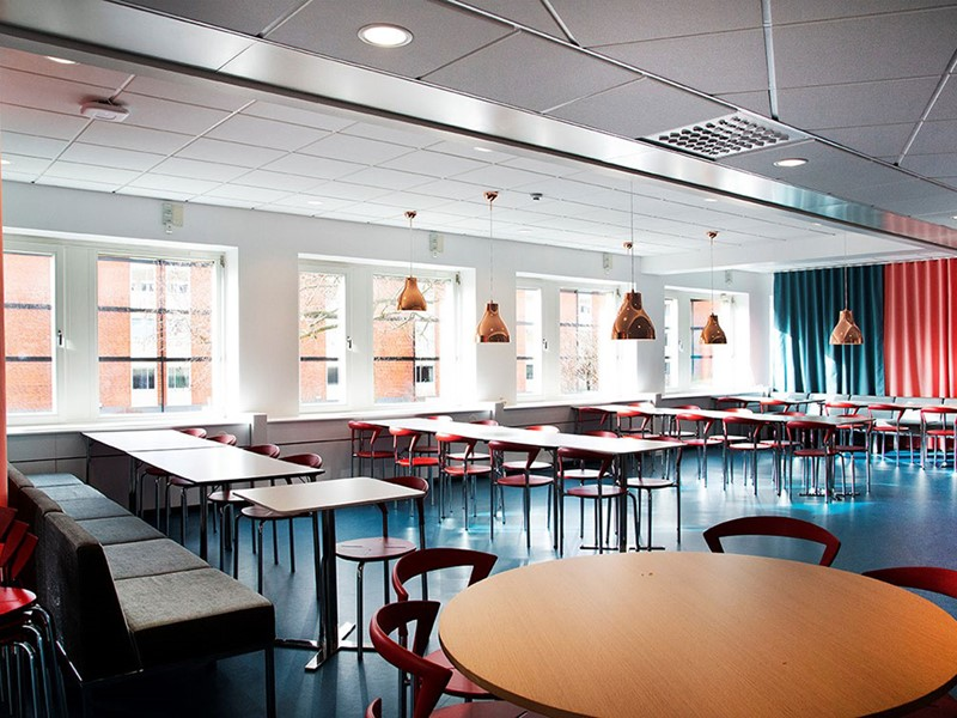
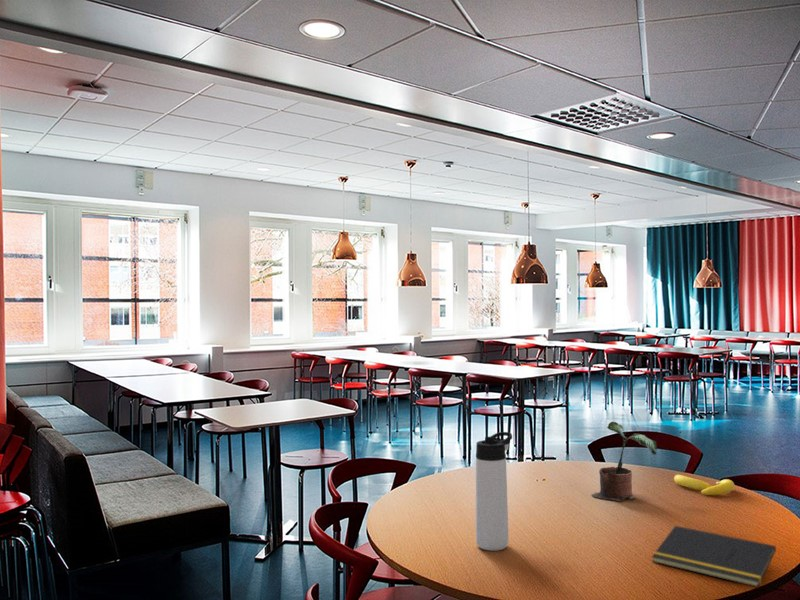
+ banana (704, 482)
+ notepad (713, 553)
+ thermos bottle (495, 489)
+ potted plant (621, 459)
